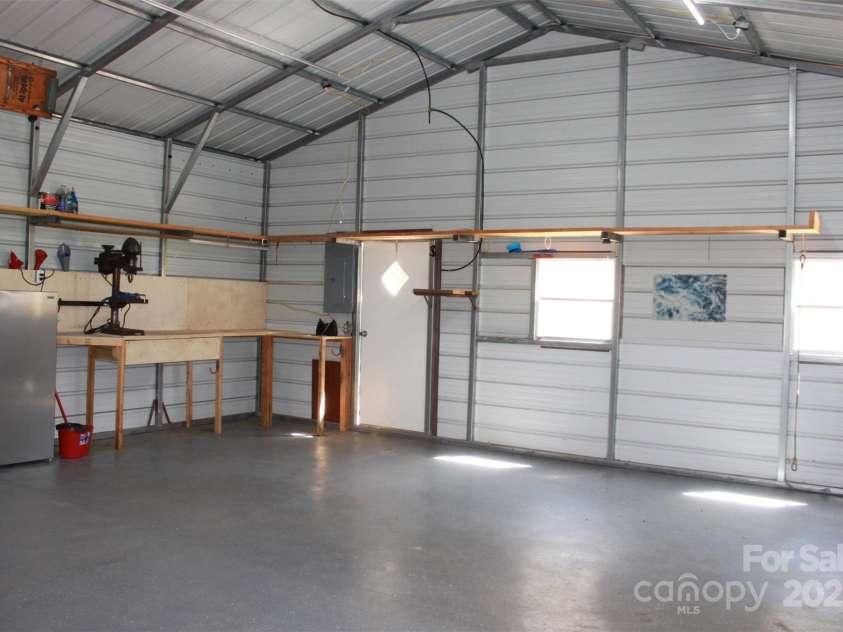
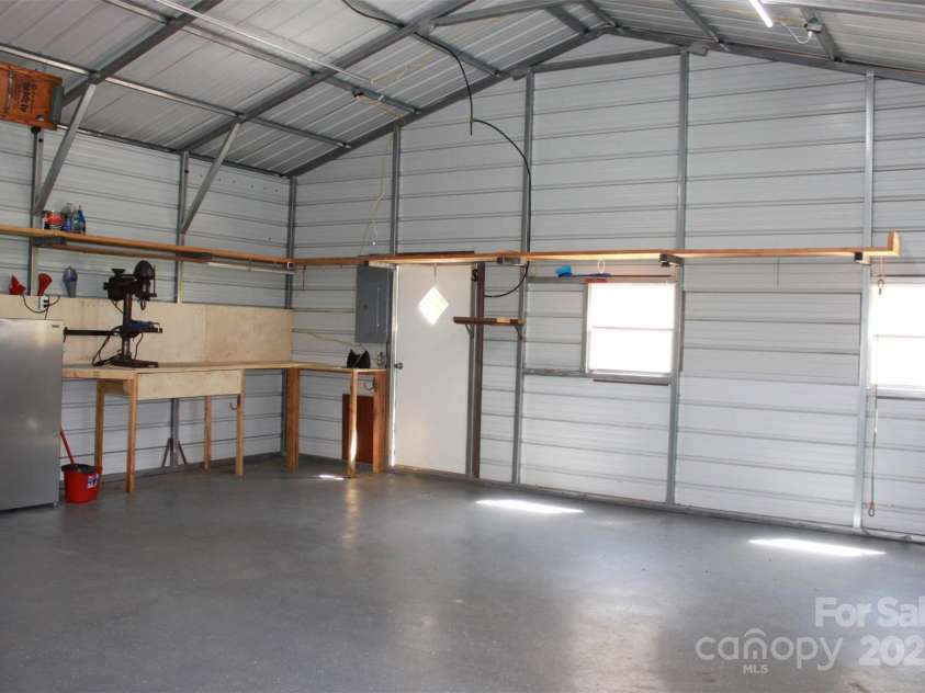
- wall art (688, 297)
